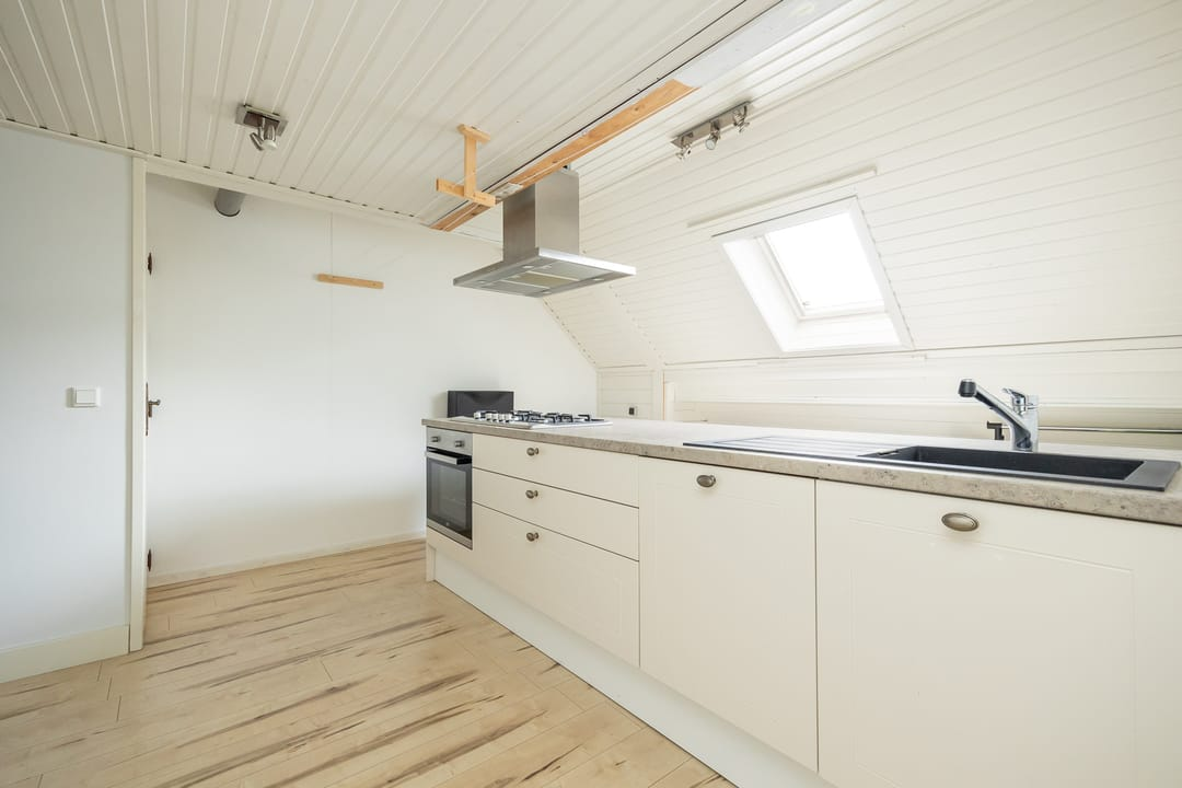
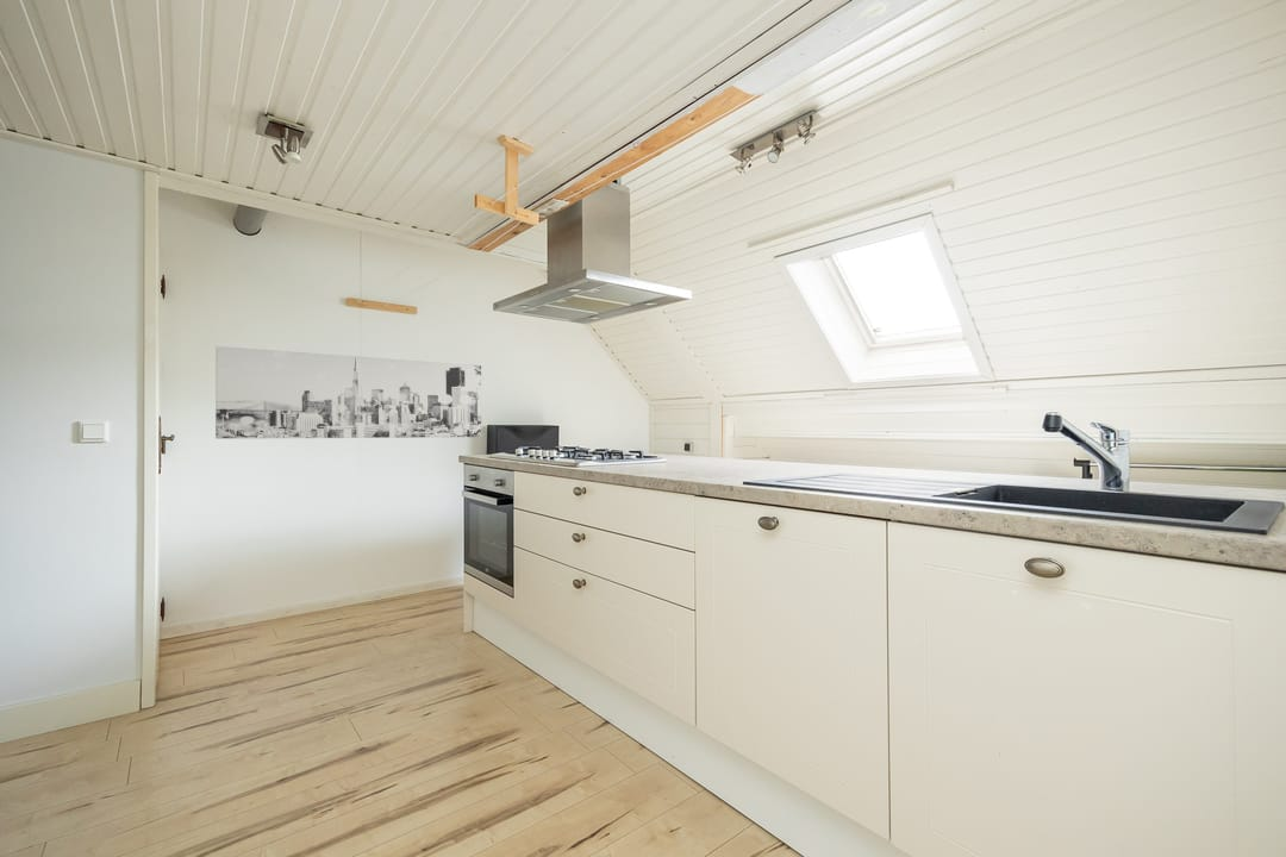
+ wall art (364, 398)
